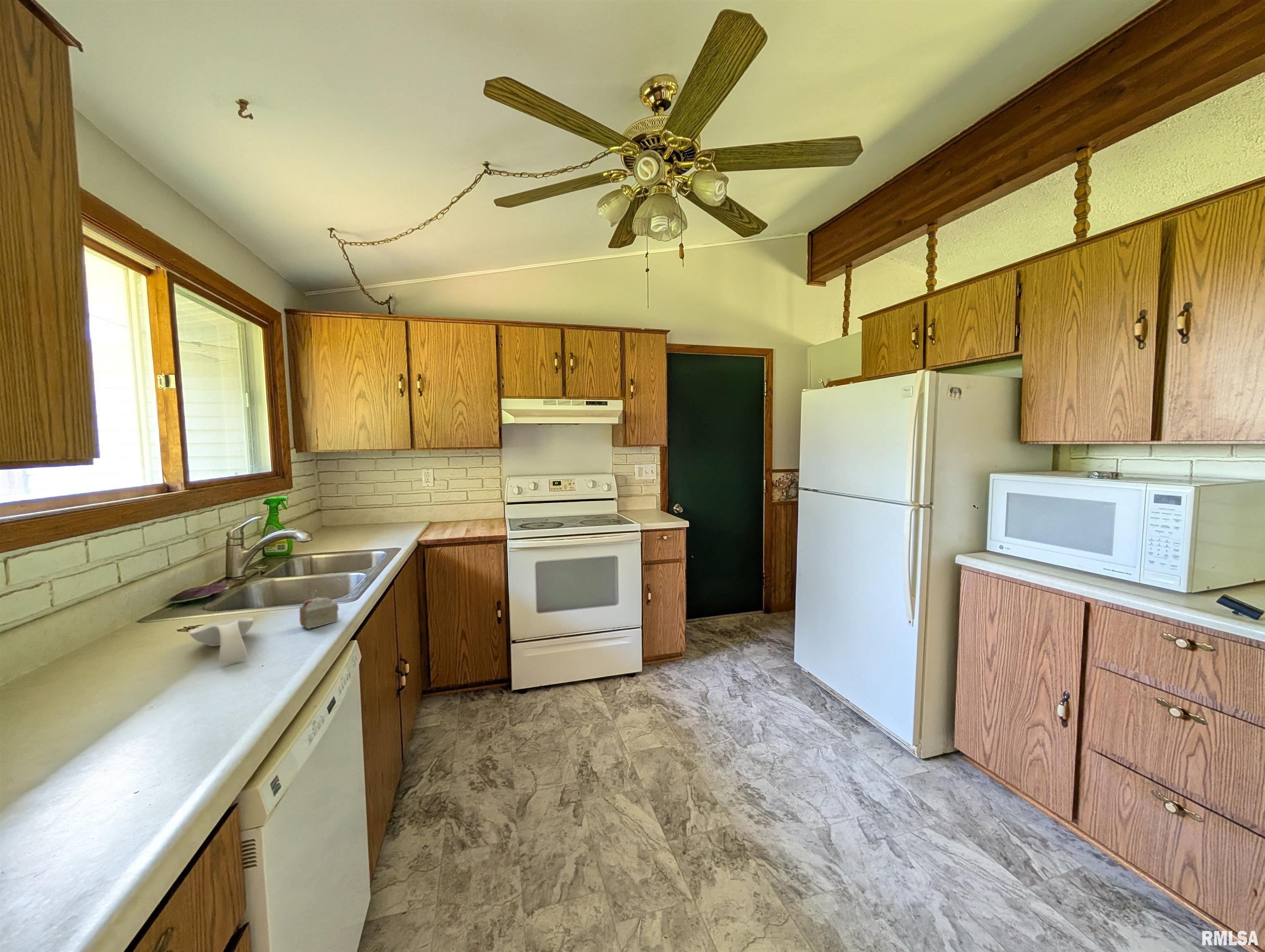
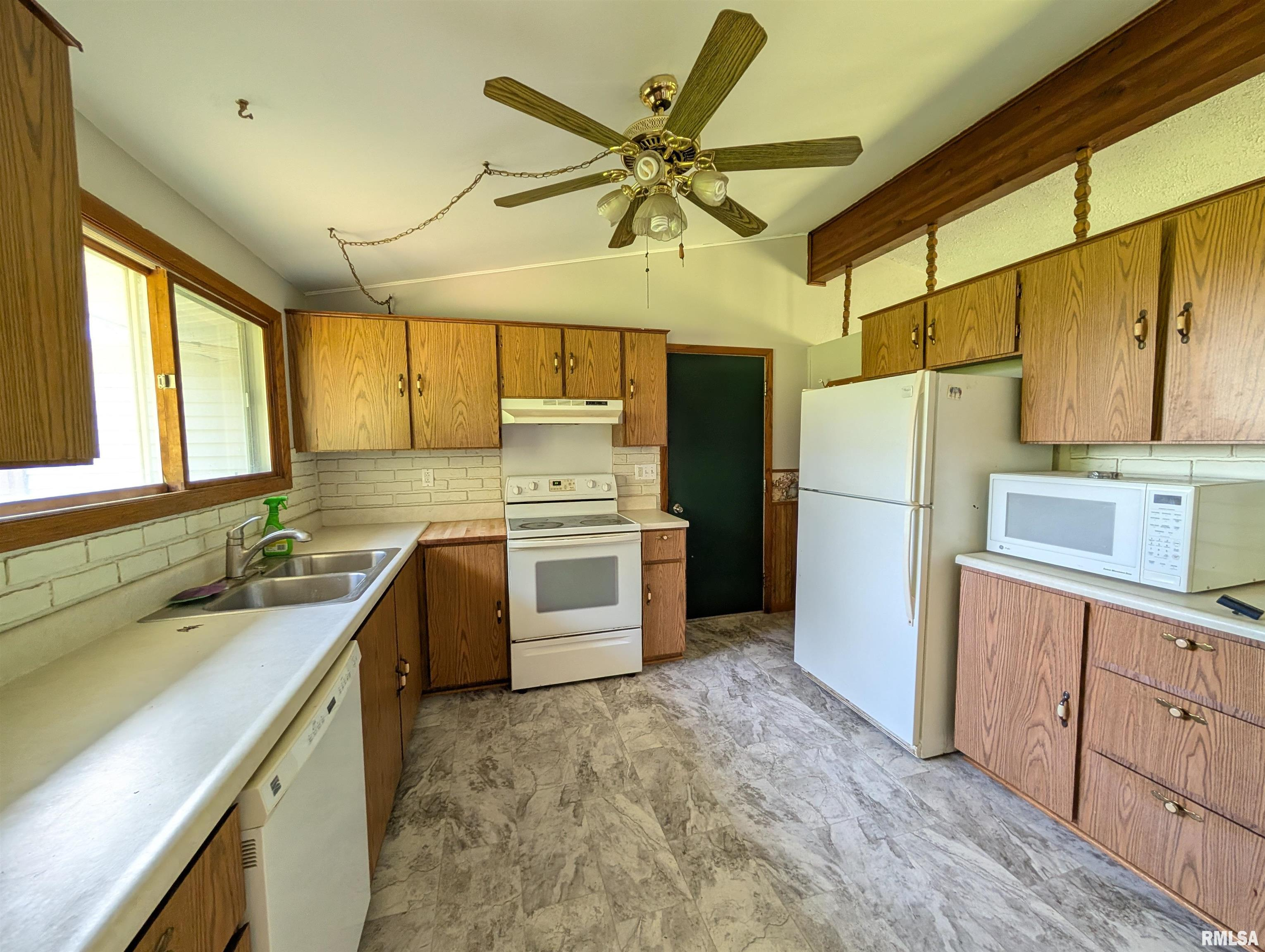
- spoon rest (227, 633)
- cake slice (319, 611)
